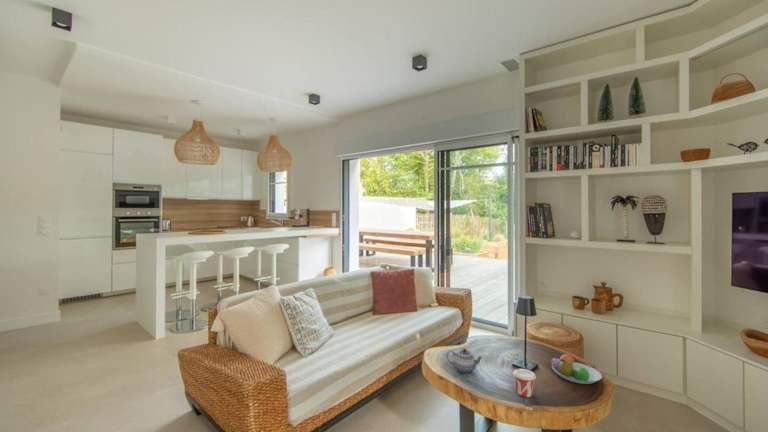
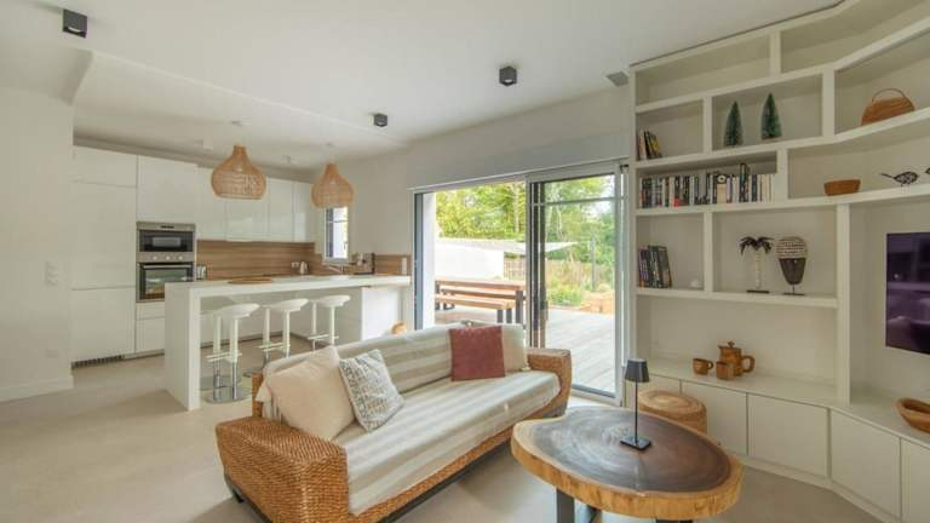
- cup (524, 383)
- teapot (464, 359)
- fruit bowl (575, 367)
